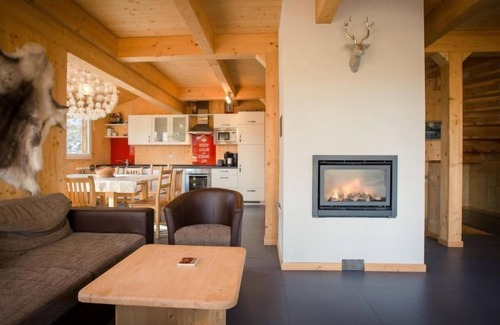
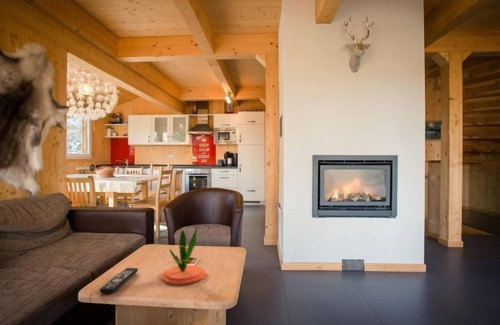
+ plant (183, 250)
+ remote control (120, 279)
